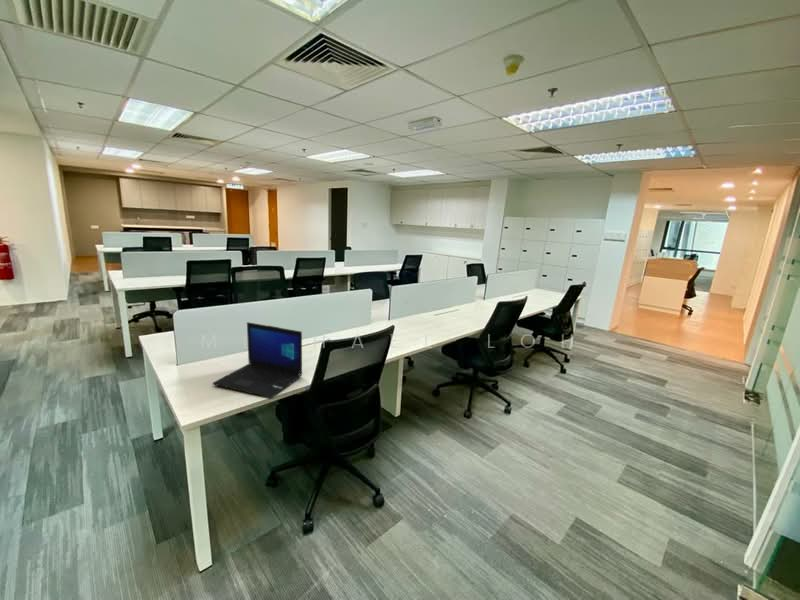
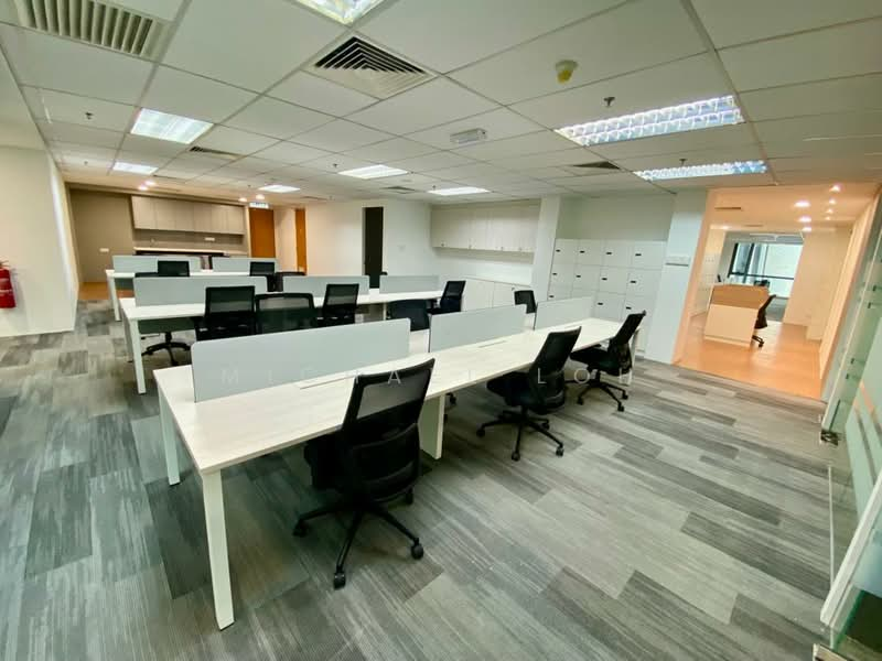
- laptop (258, 357)
